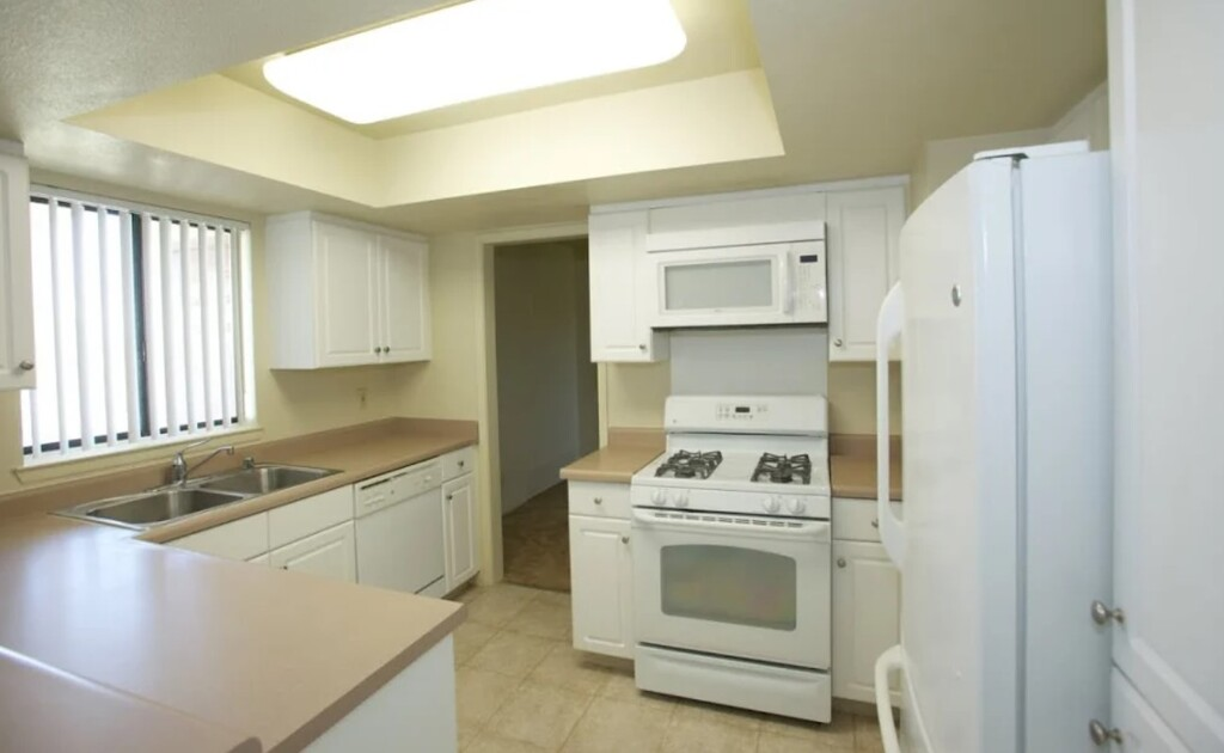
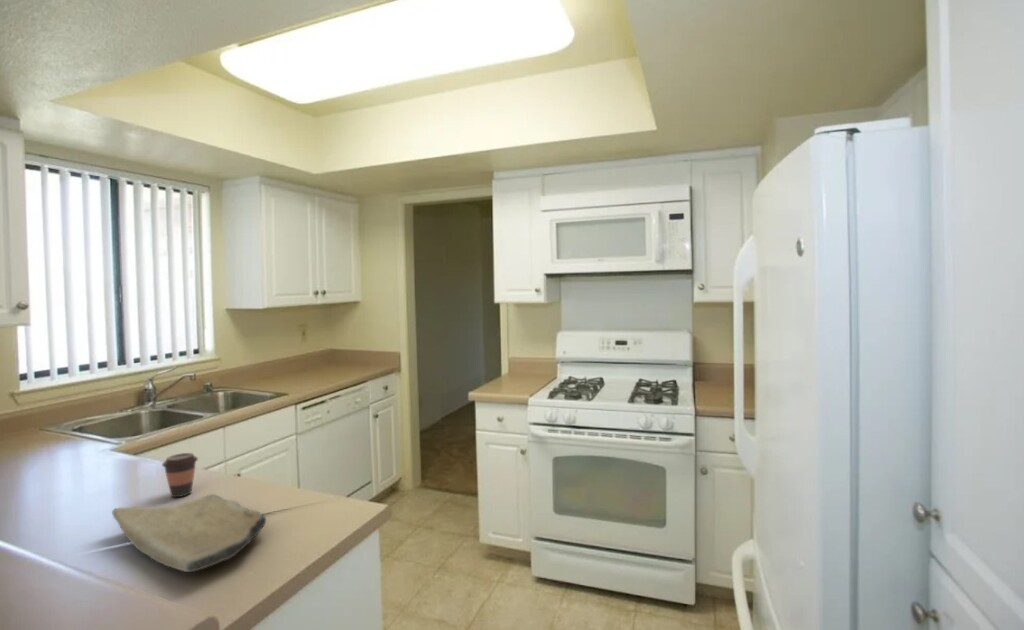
+ cutting board (197, 525)
+ coffee cup (180, 475)
